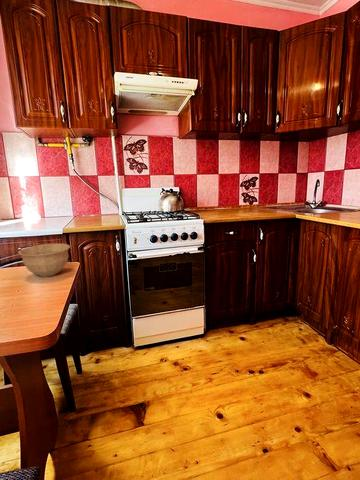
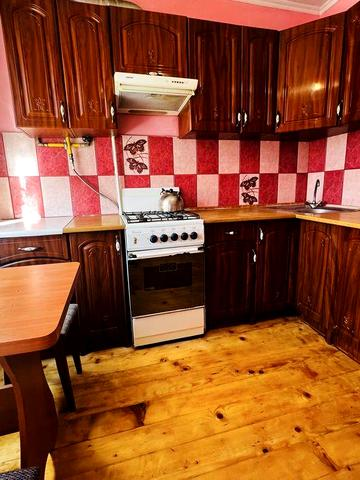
- bowl (46, 261)
